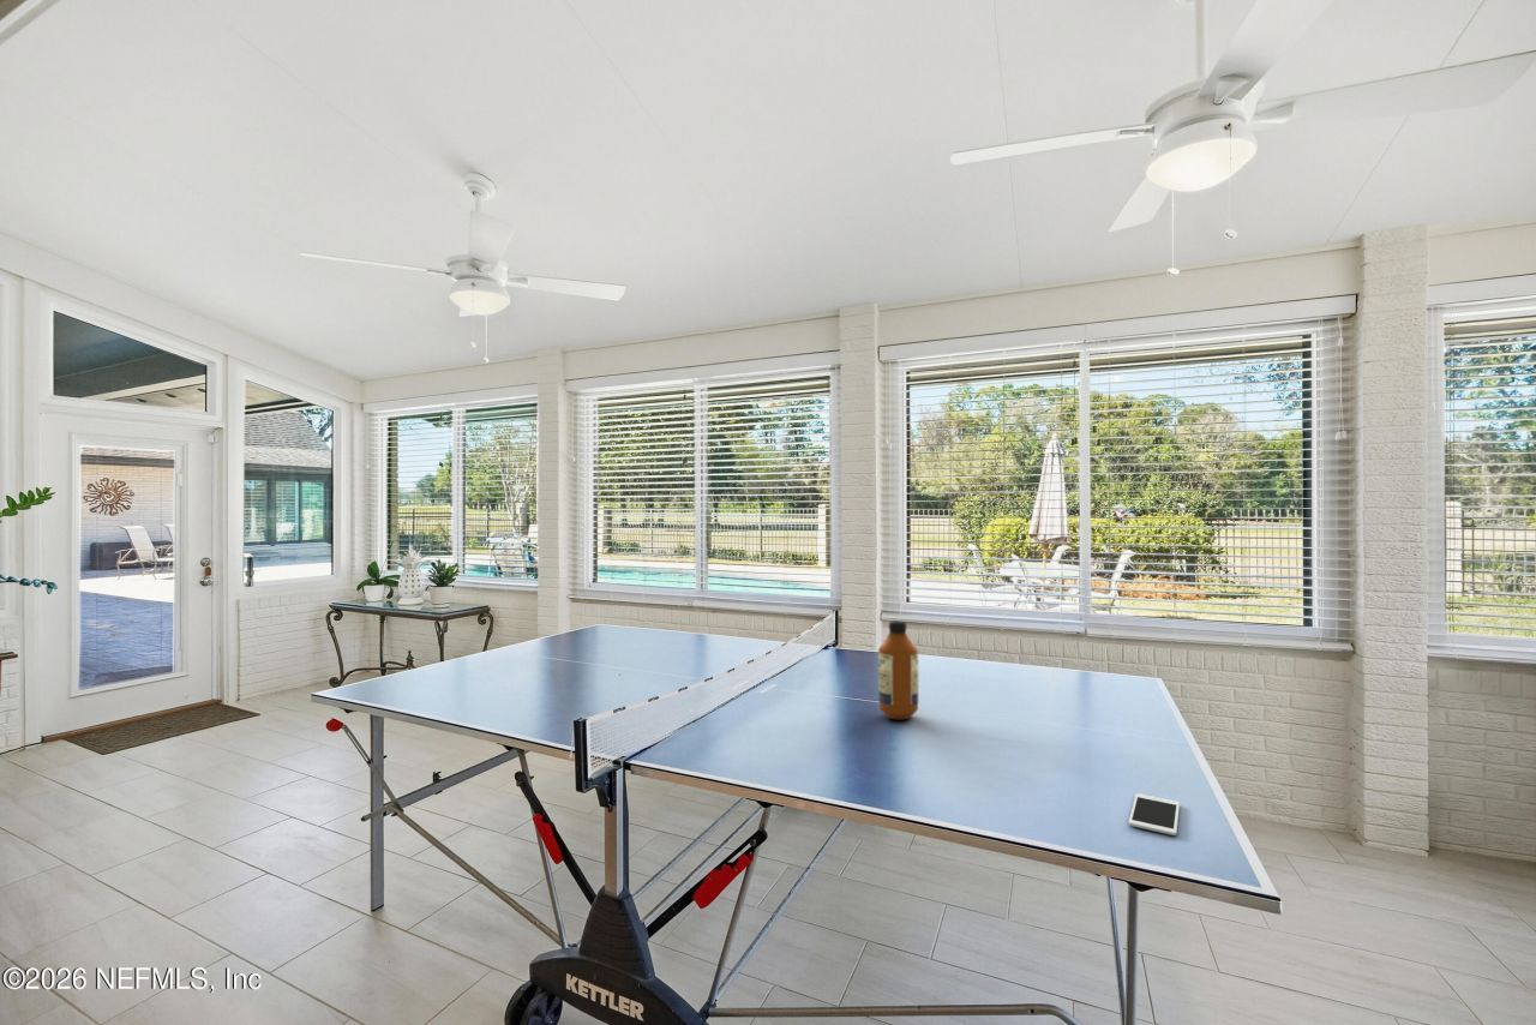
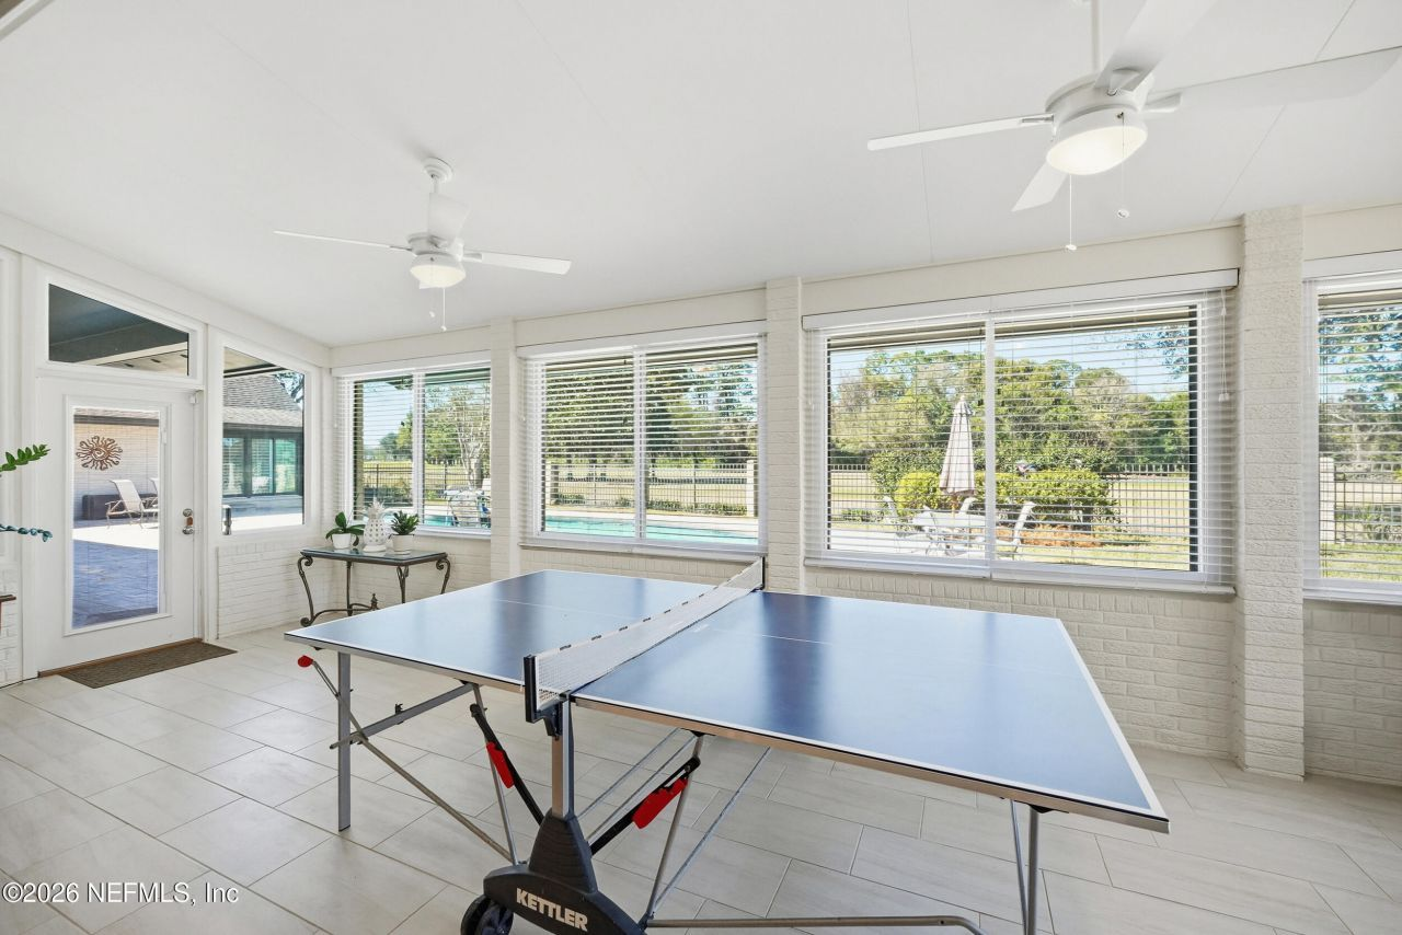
- cell phone (1154, 813)
- bottle (898, 669)
